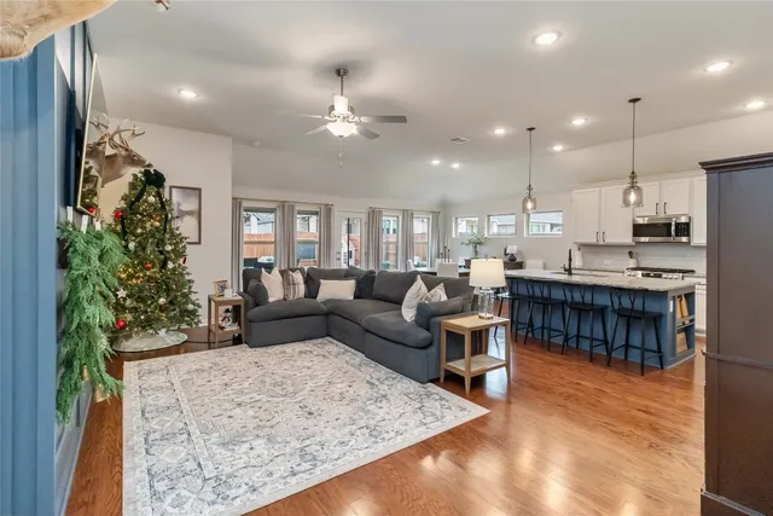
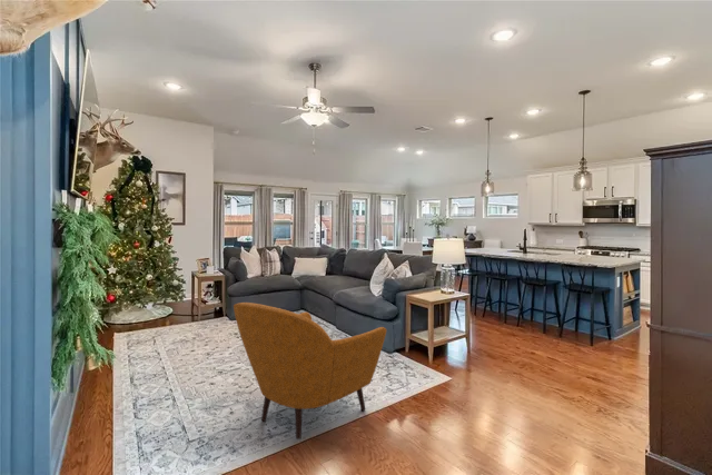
+ armchair (301, 357)
